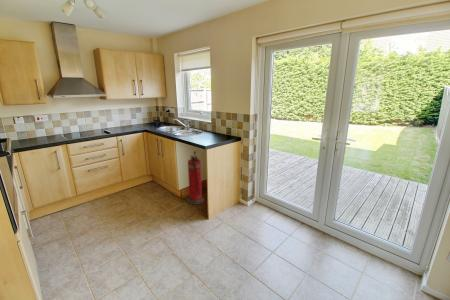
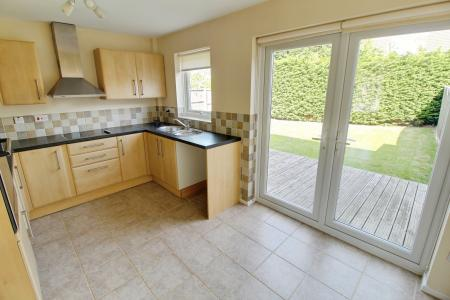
- fire extinguisher (195, 176)
